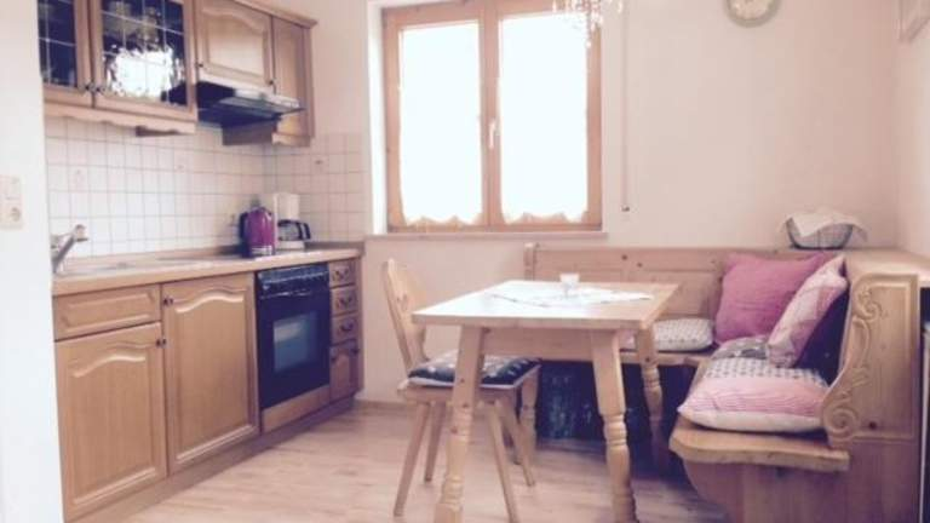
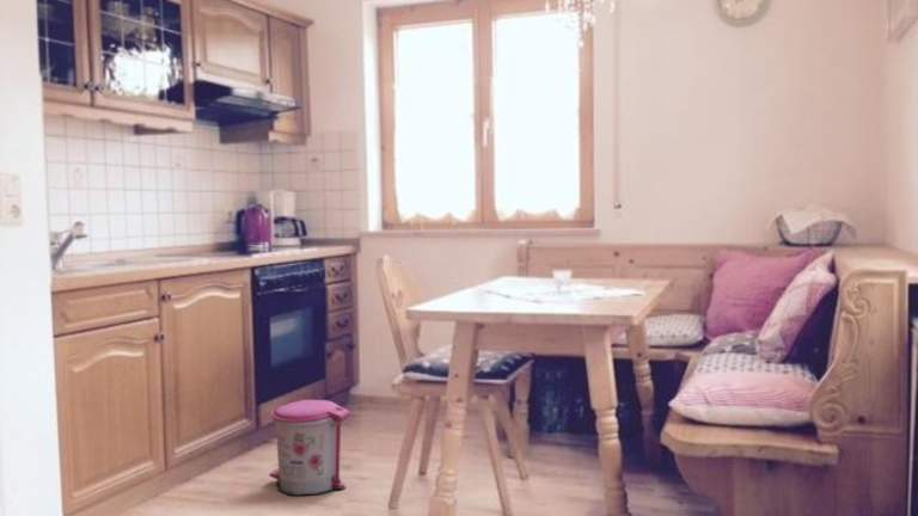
+ trash can (308, 444)
